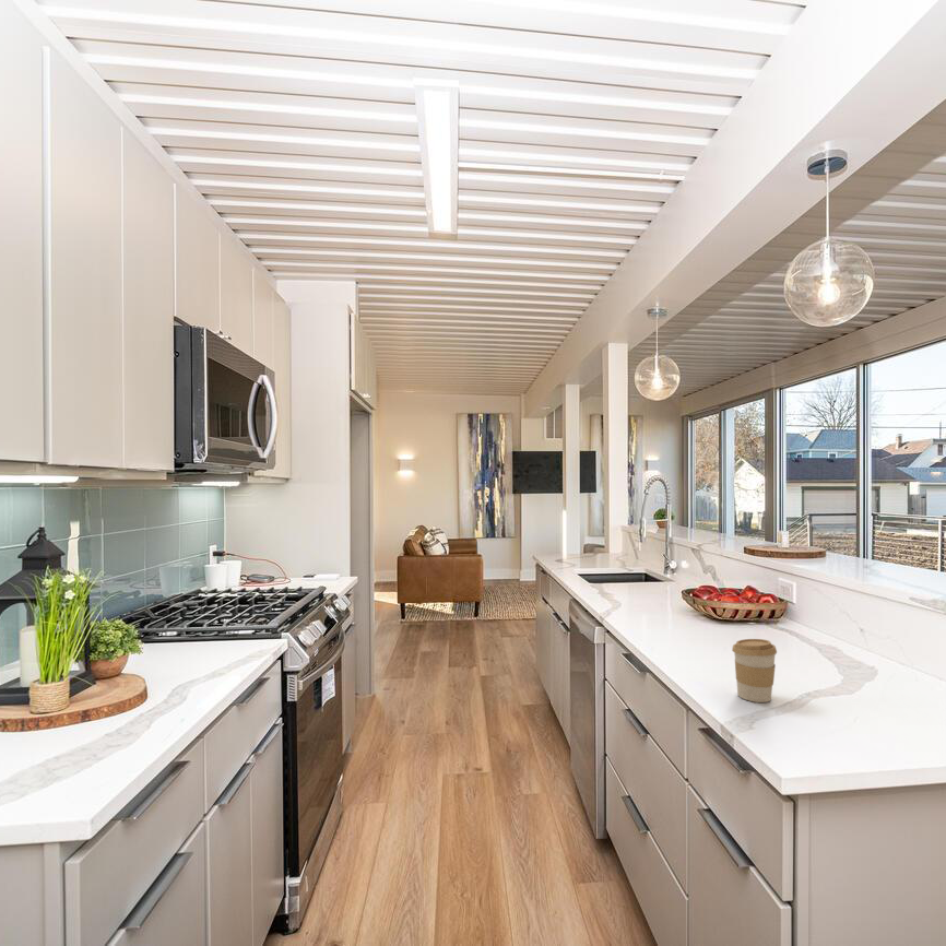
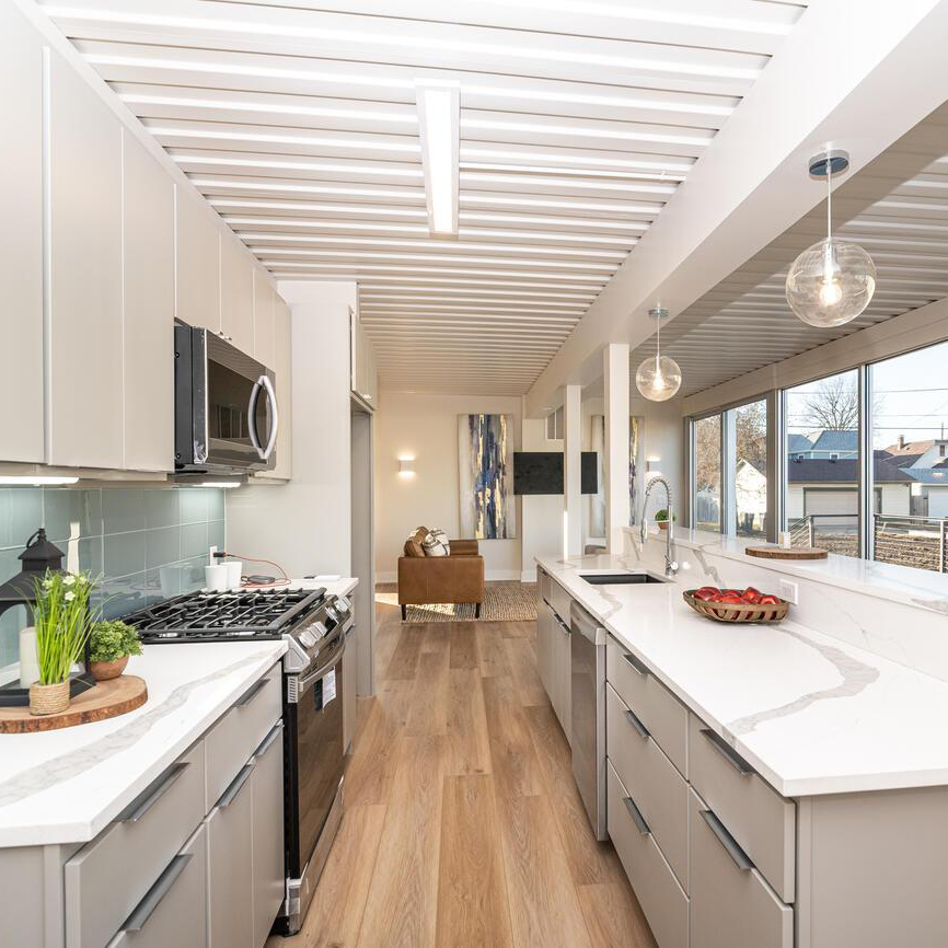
- coffee cup (754, 667)
